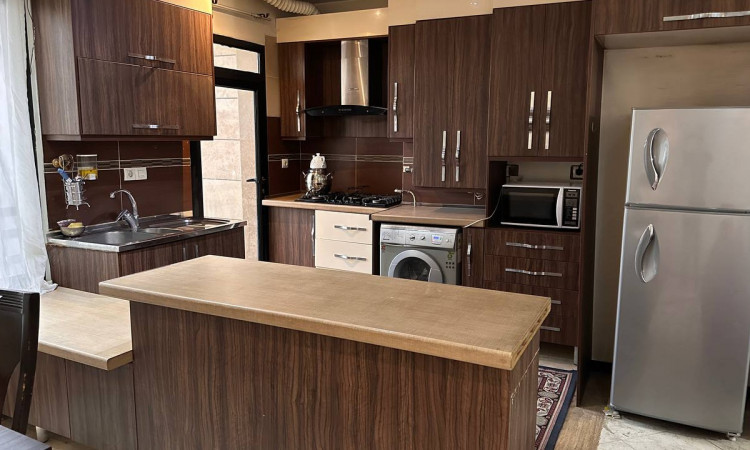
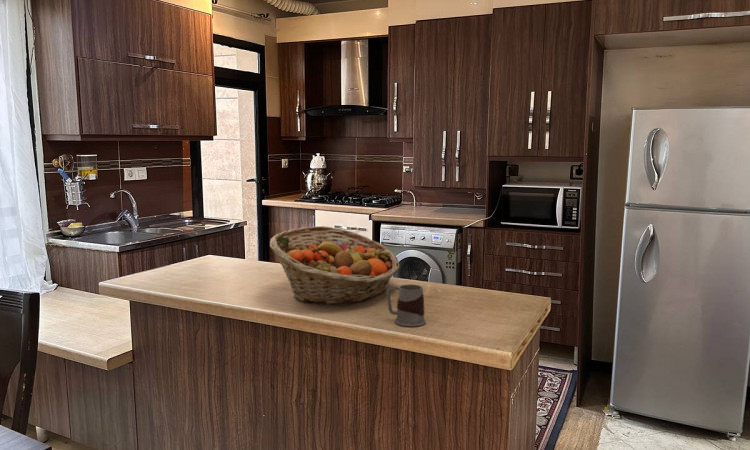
+ mug (405, 304)
+ fruit basket (336, 262)
